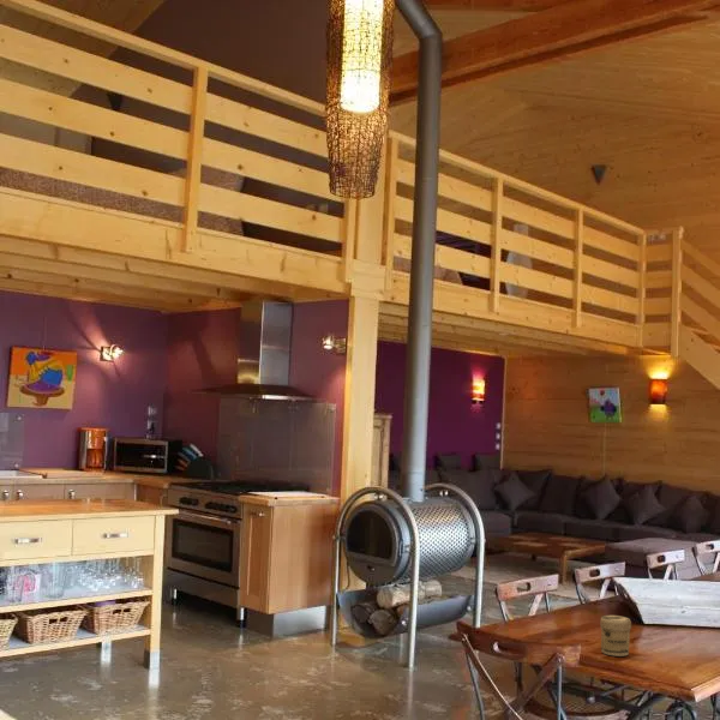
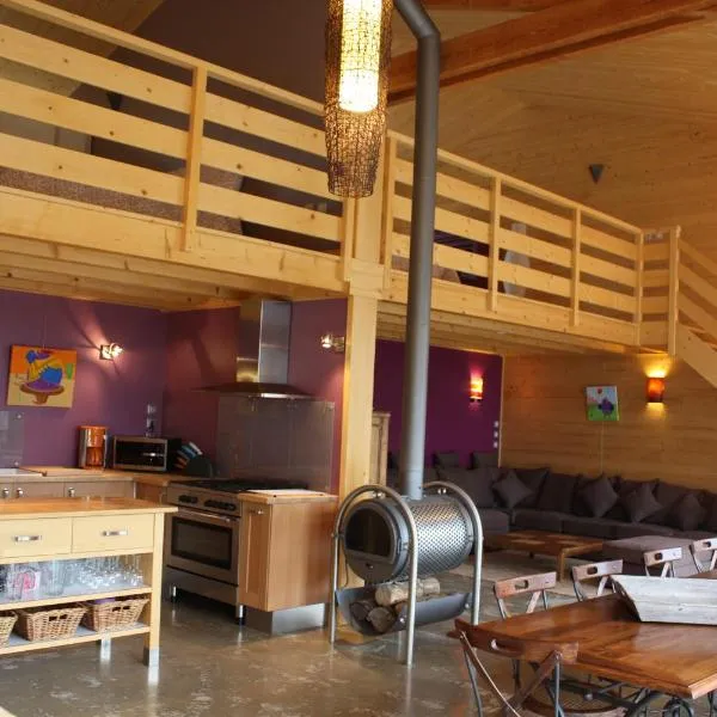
- jar (614, 635)
